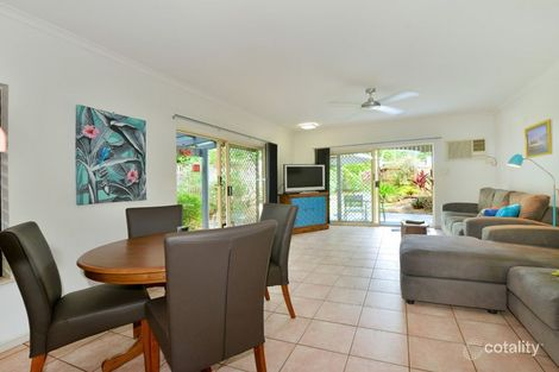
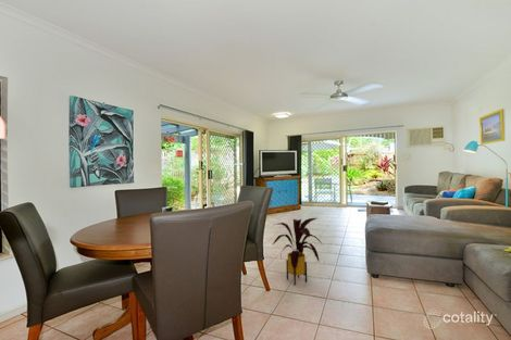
+ house plant (296, 249)
